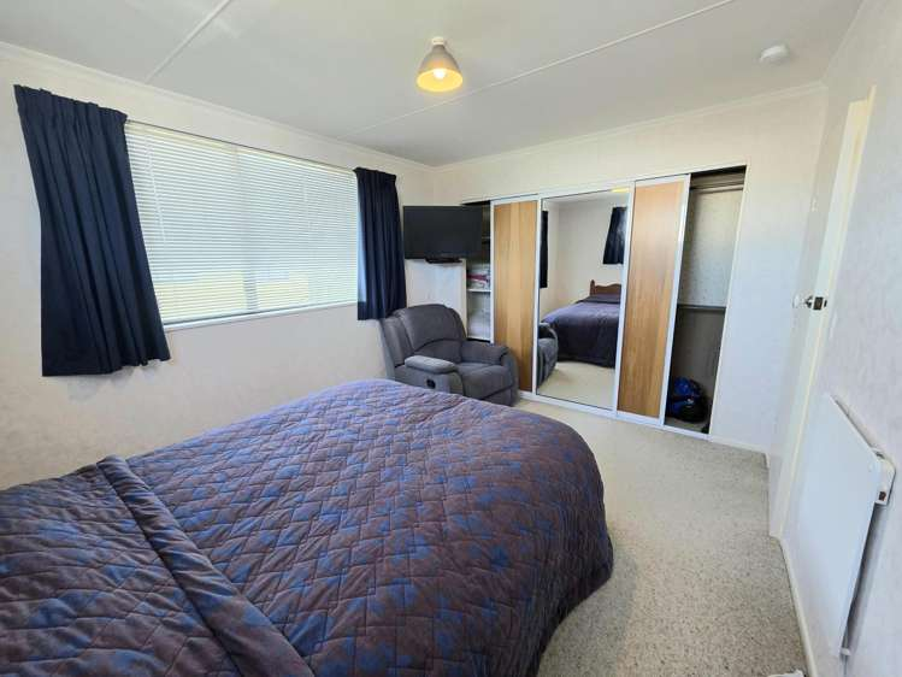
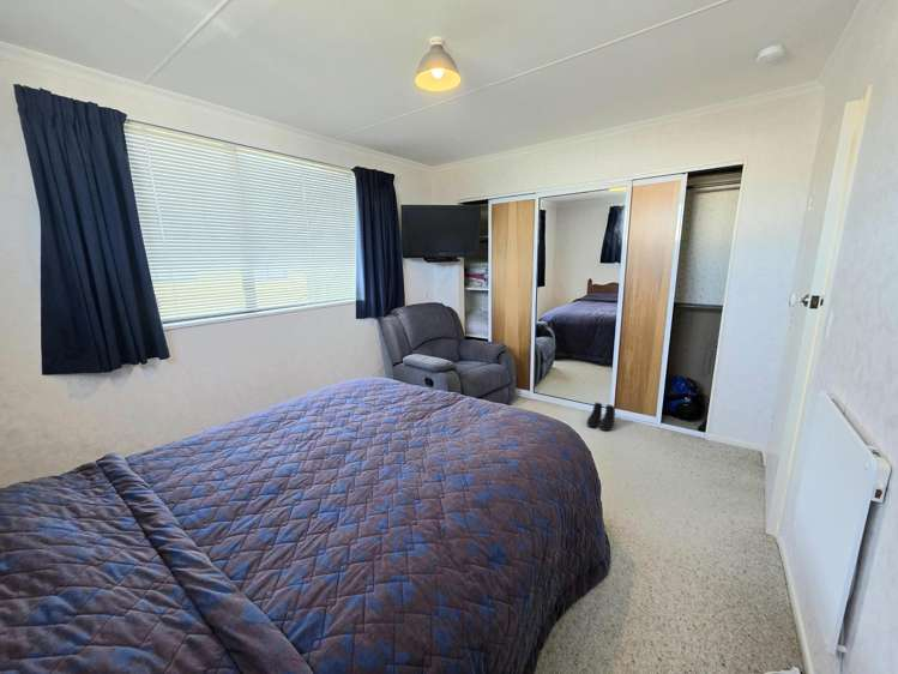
+ boots (601, 414)
